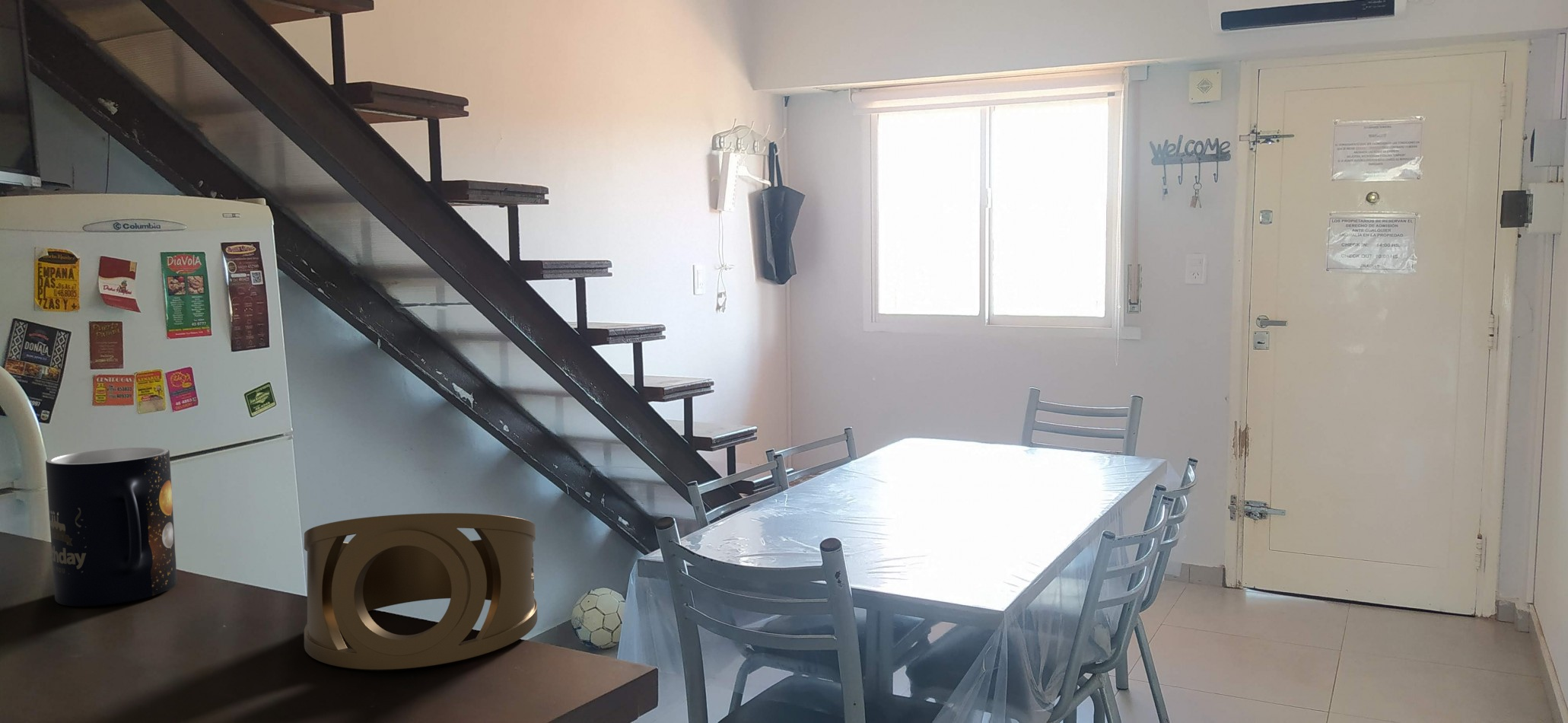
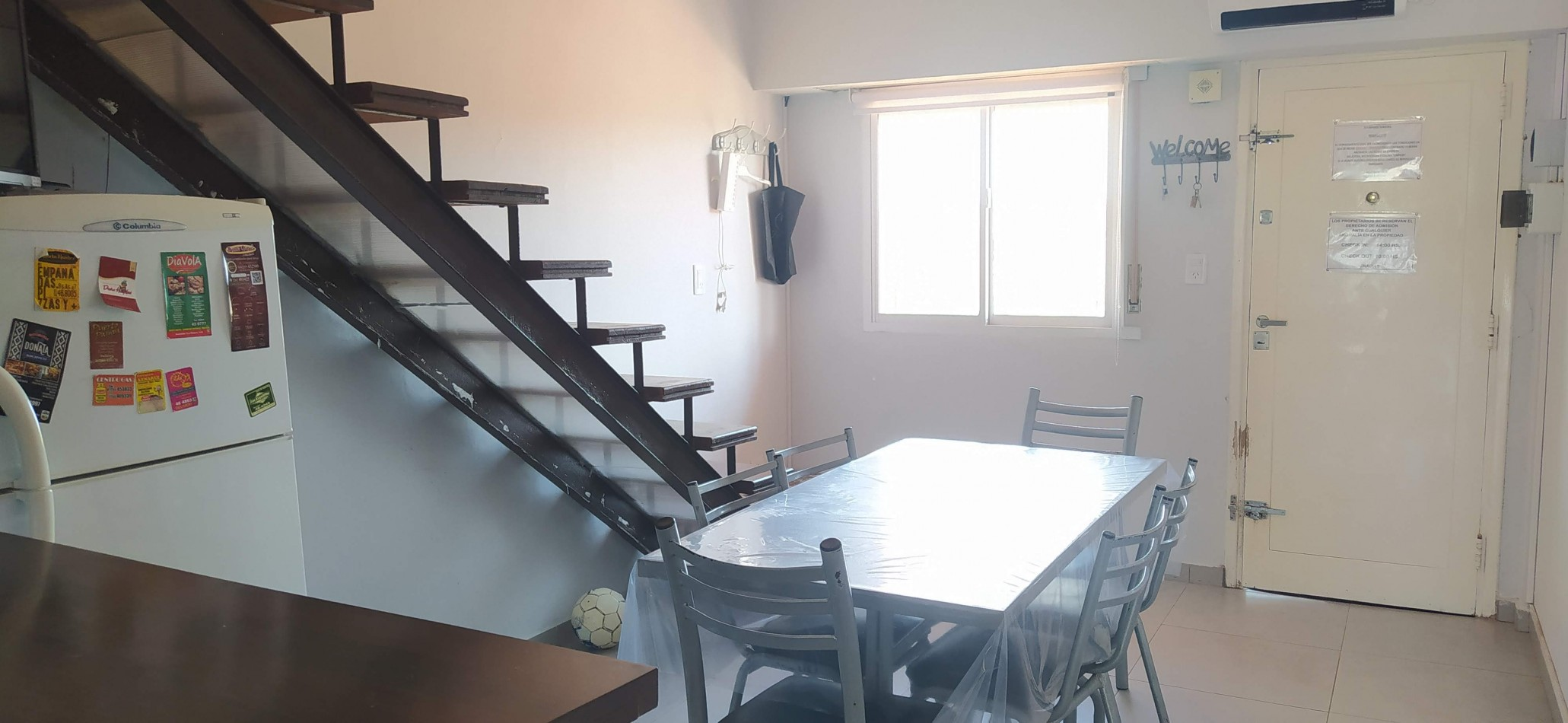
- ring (421, 562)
- mug (123, 524)
